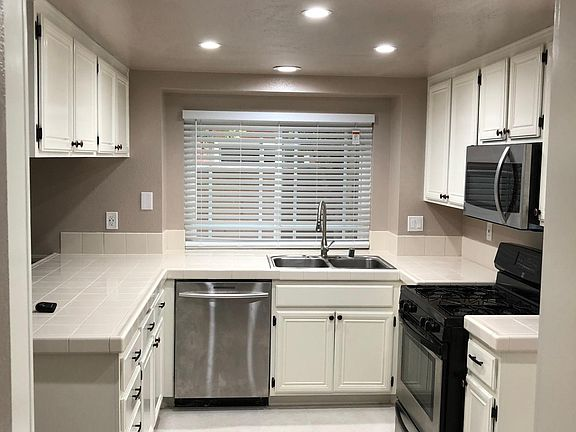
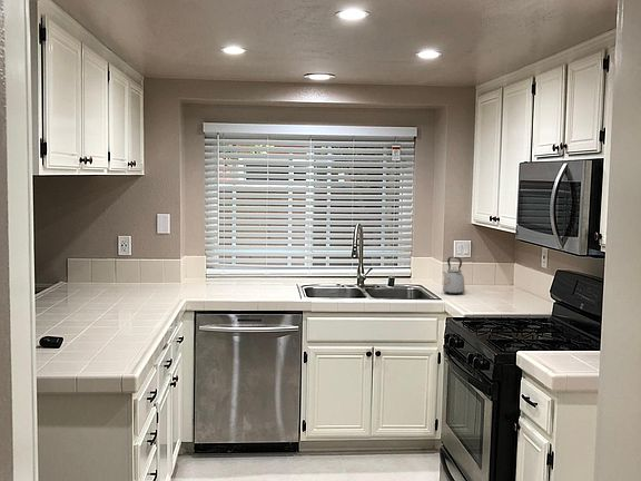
+ kettle (451, 274)
